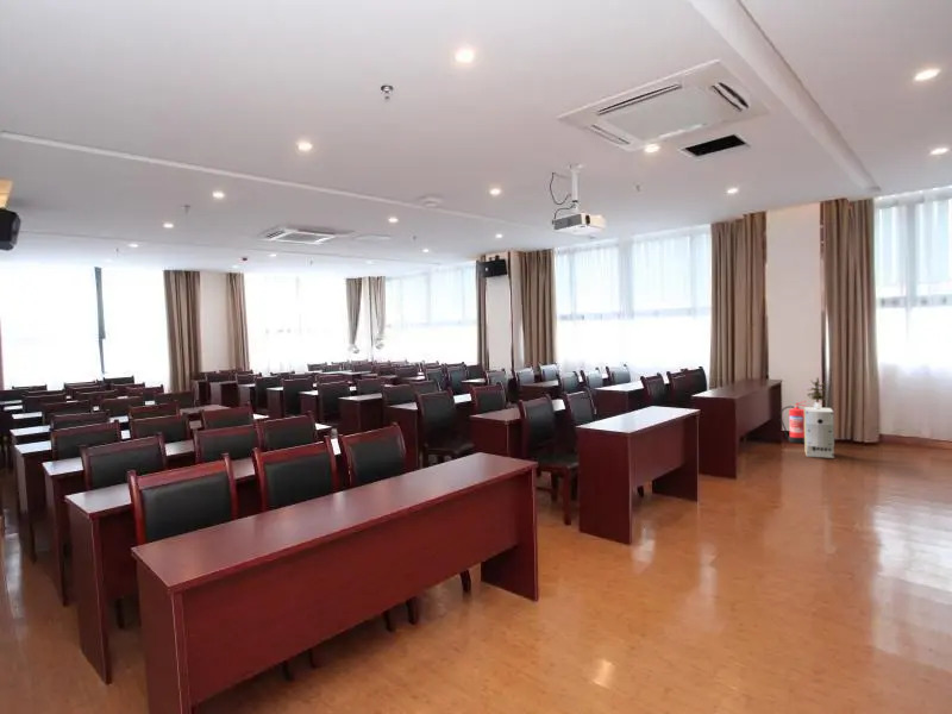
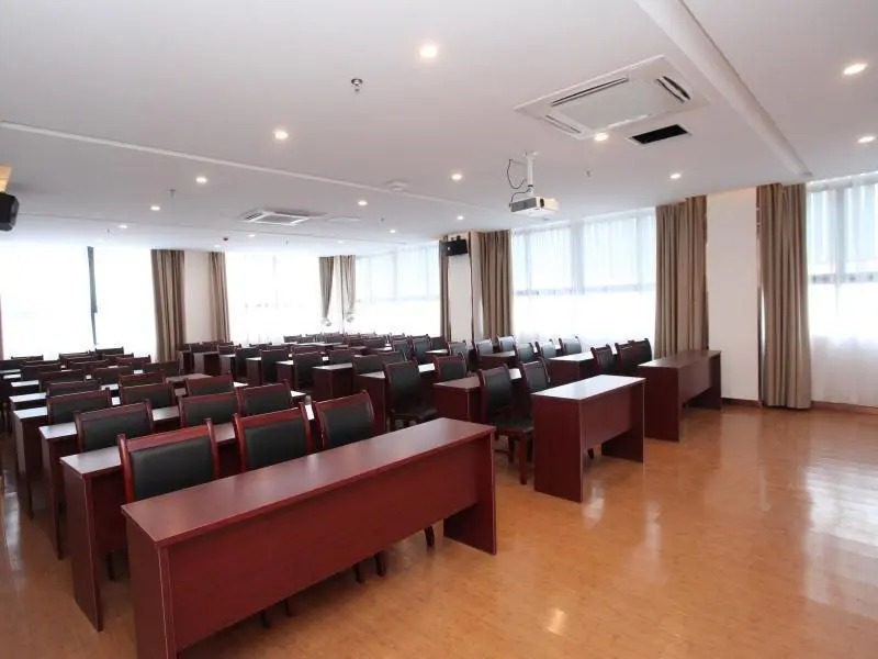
- fire extinguisher (793, 420)
- air purifier (819, 432)
- potted plant (816, 393)
